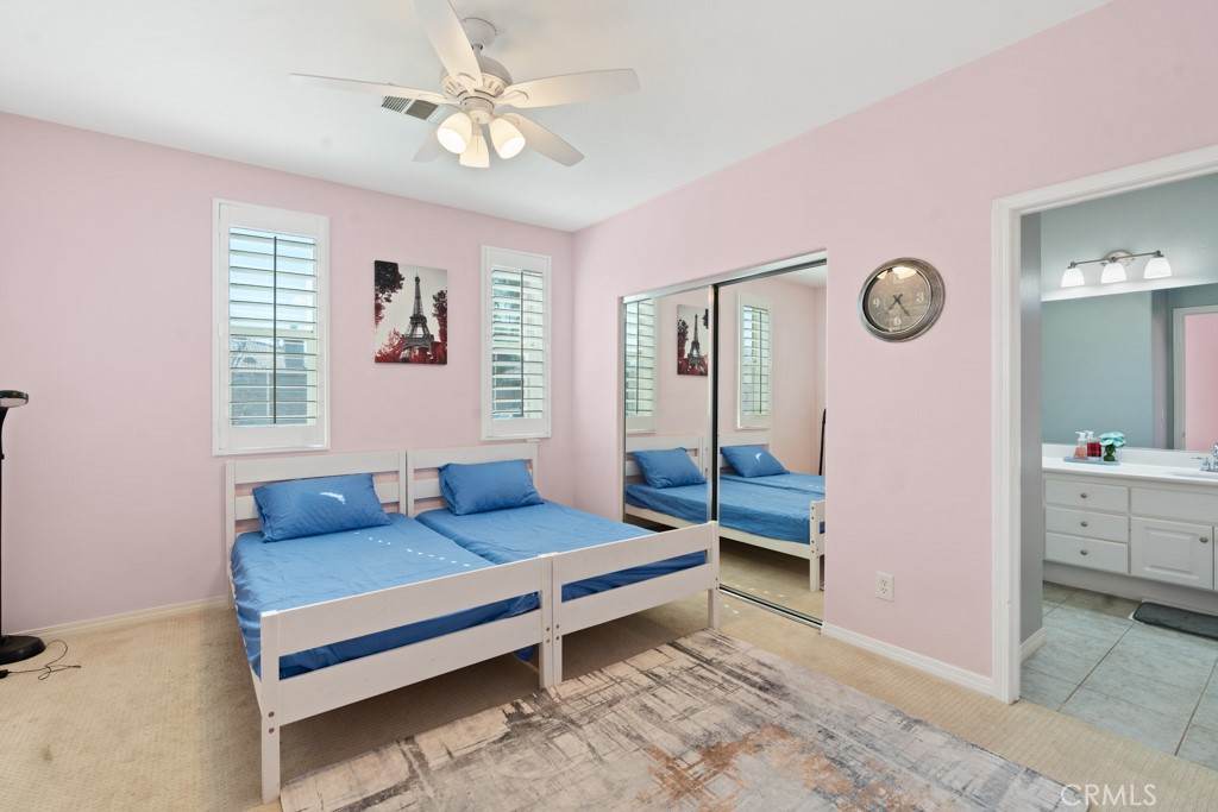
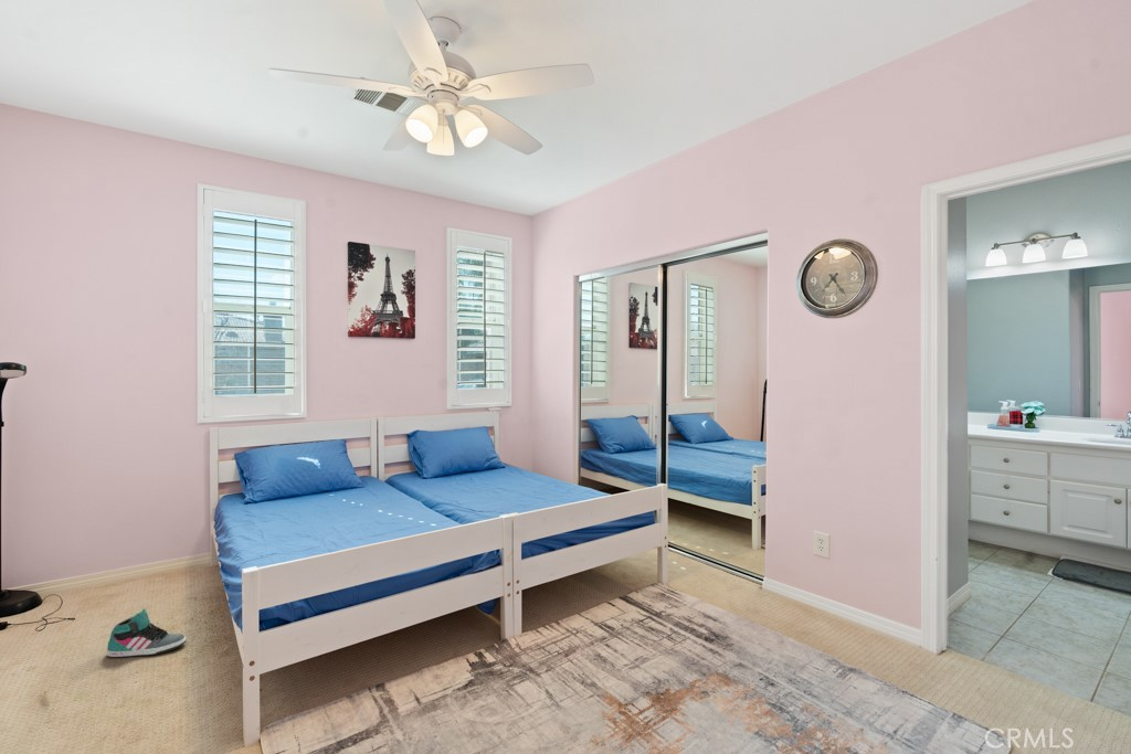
+ sneaker (147, 629)
